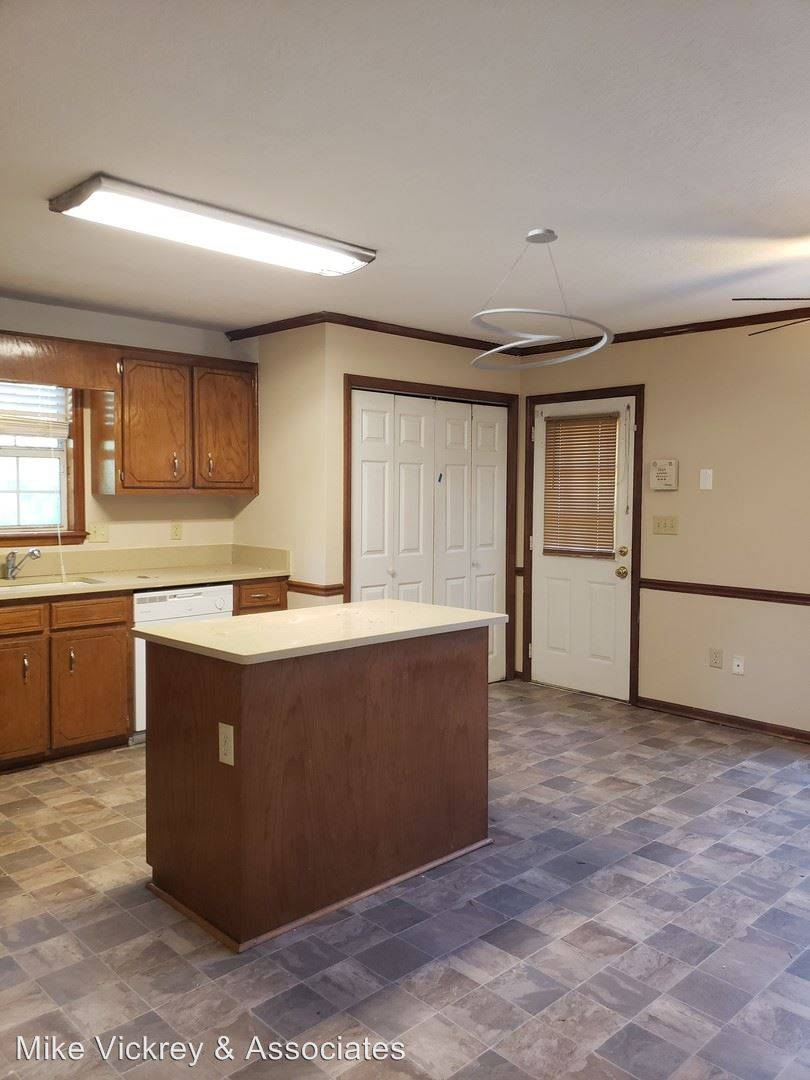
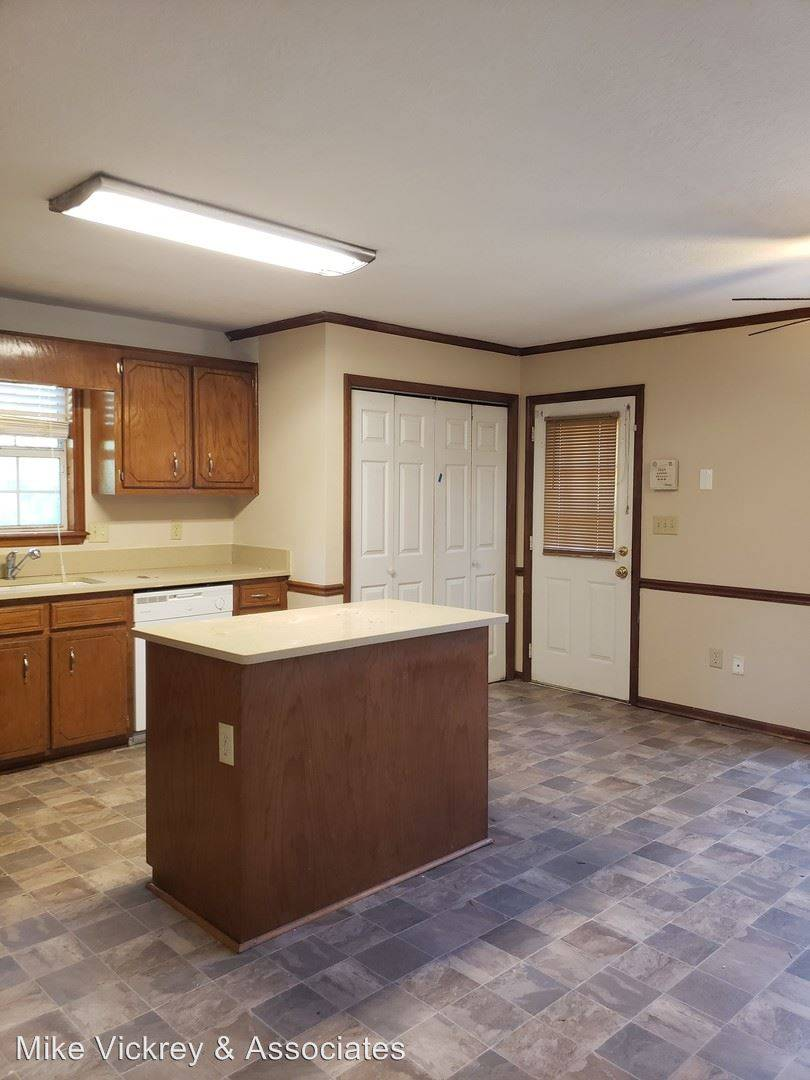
- ceiling light fixture (541, 310)
